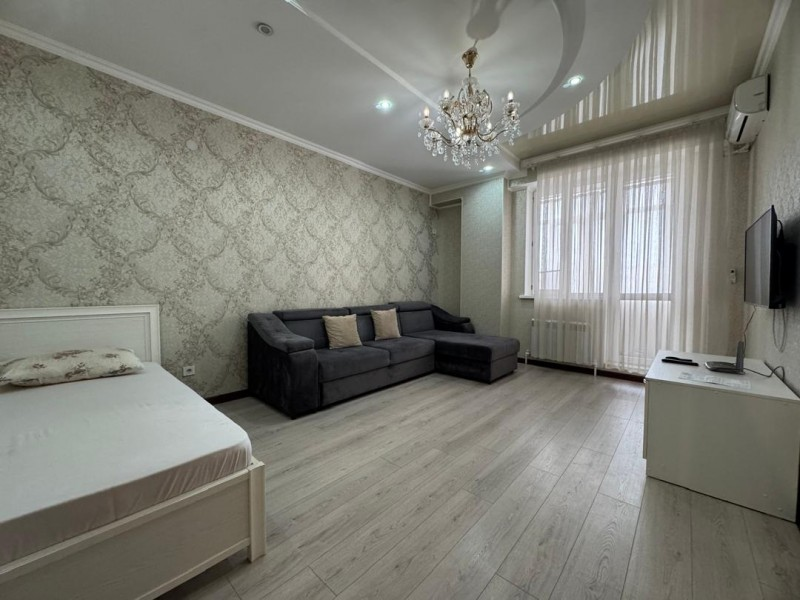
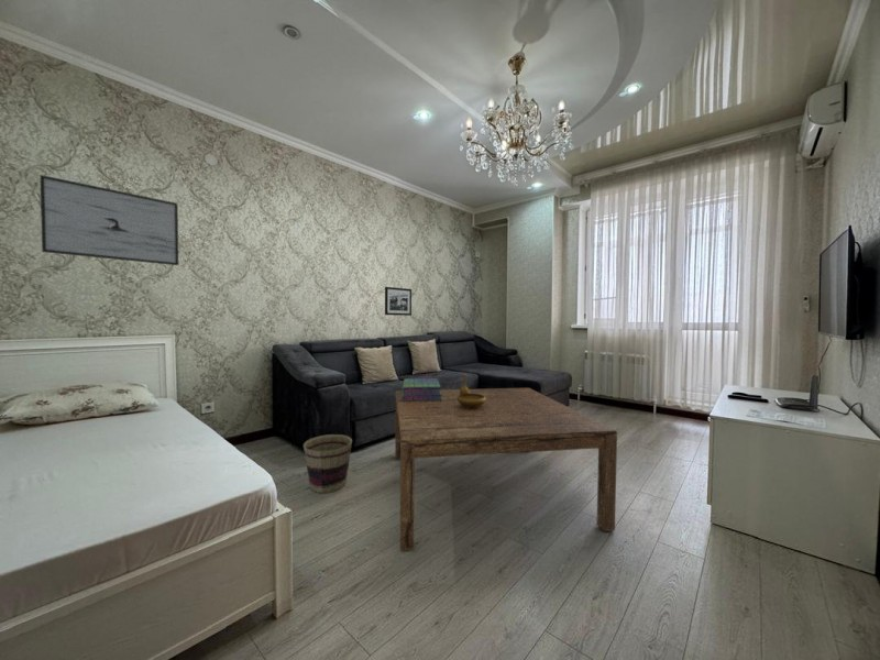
+ coffee table (482, 446)
+ picture frame (398, 301)
+ stack of books (420, 388)
+ basket (328, 463)
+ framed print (117, 224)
+ decorative bowl (468, 389)
